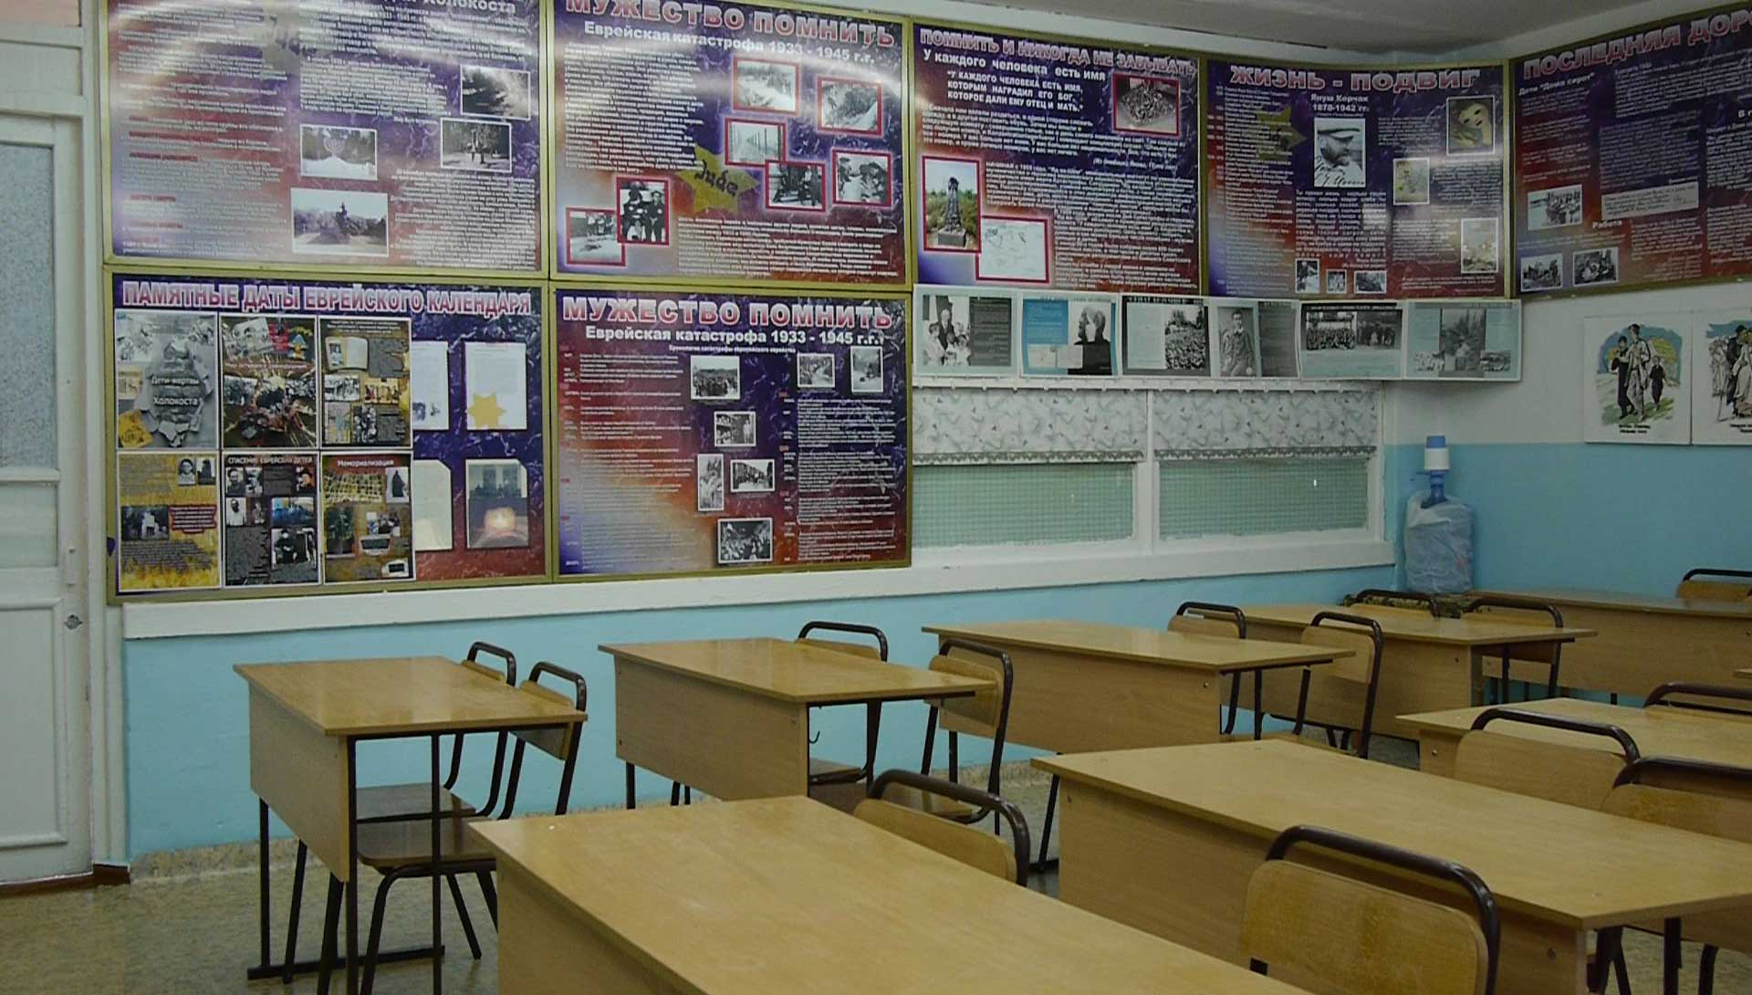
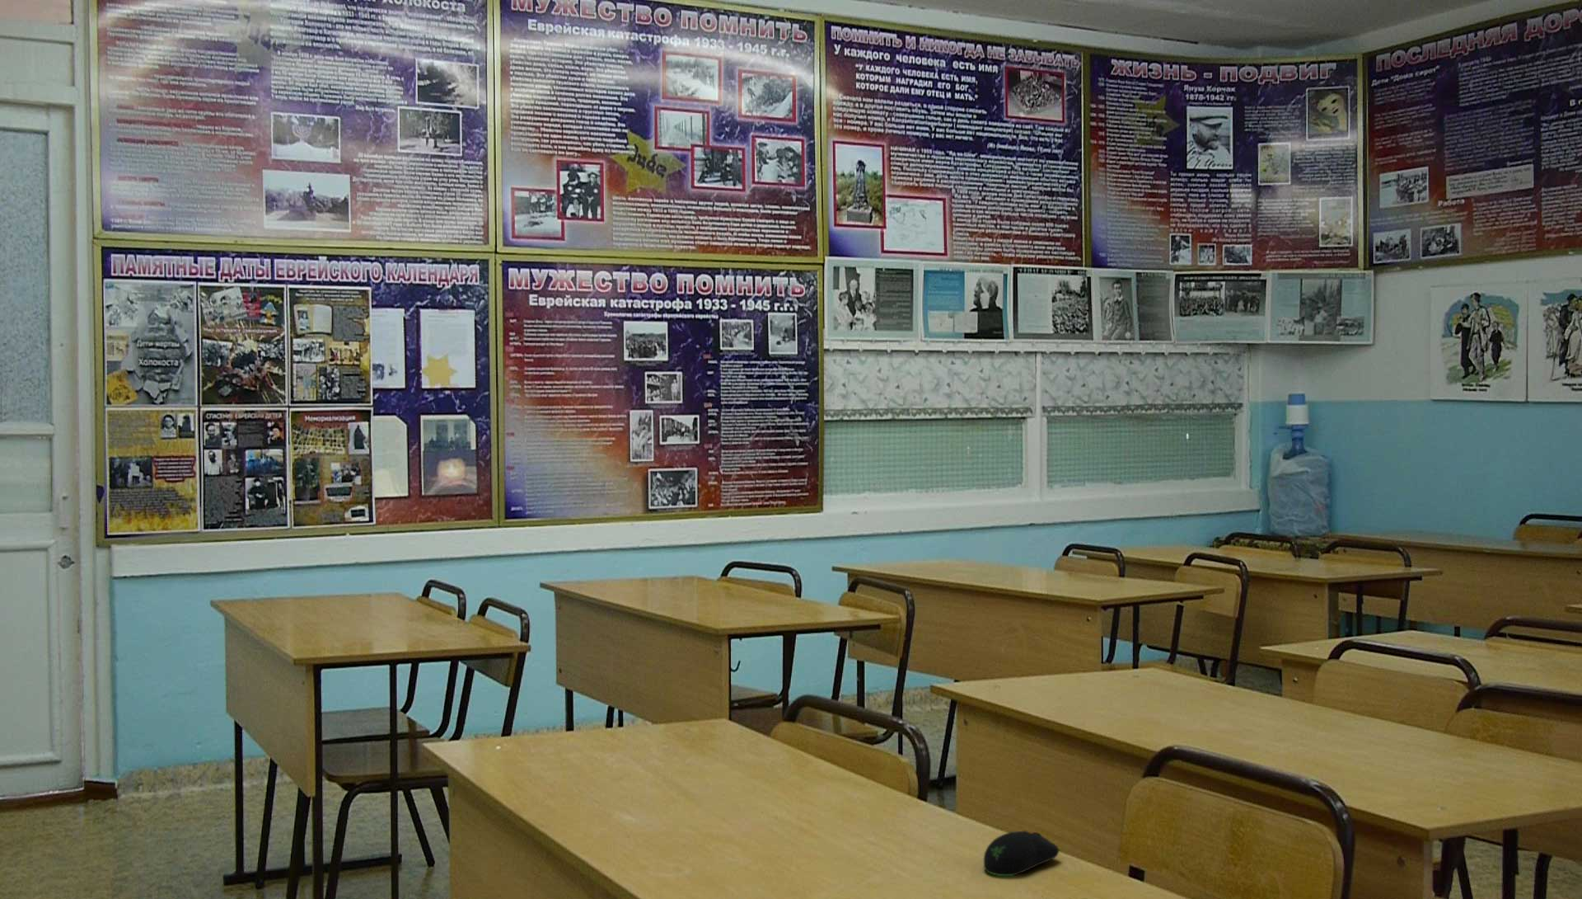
+ computer mouse (1019, 848)
